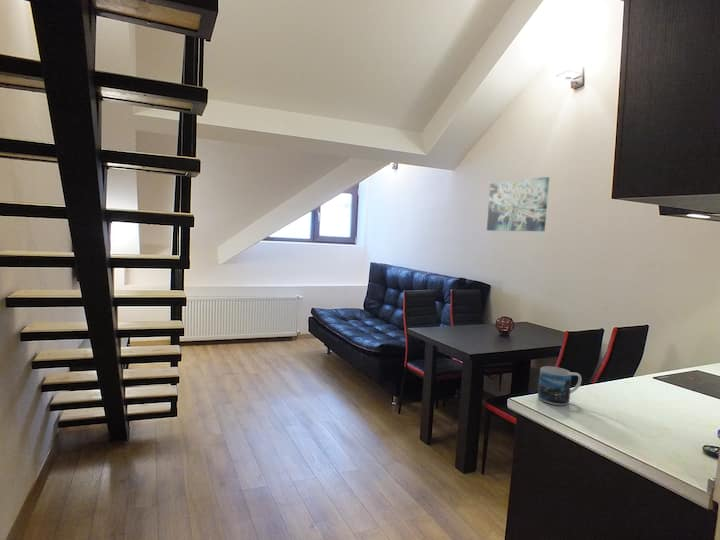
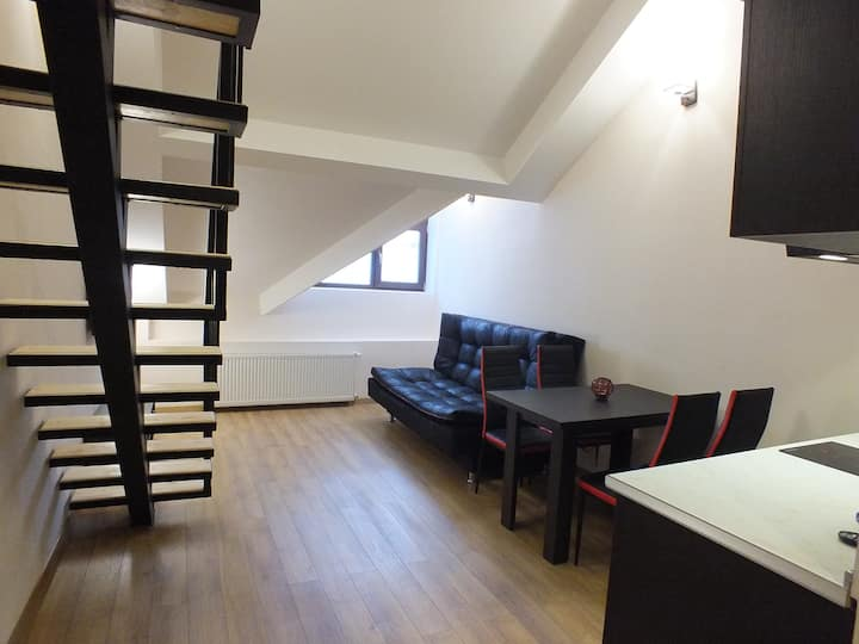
- wall art (515, 206)
- mug (560, 385)
